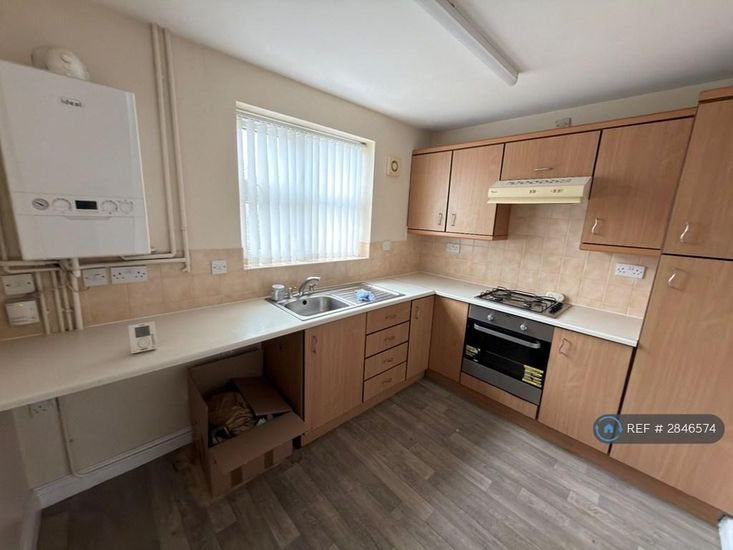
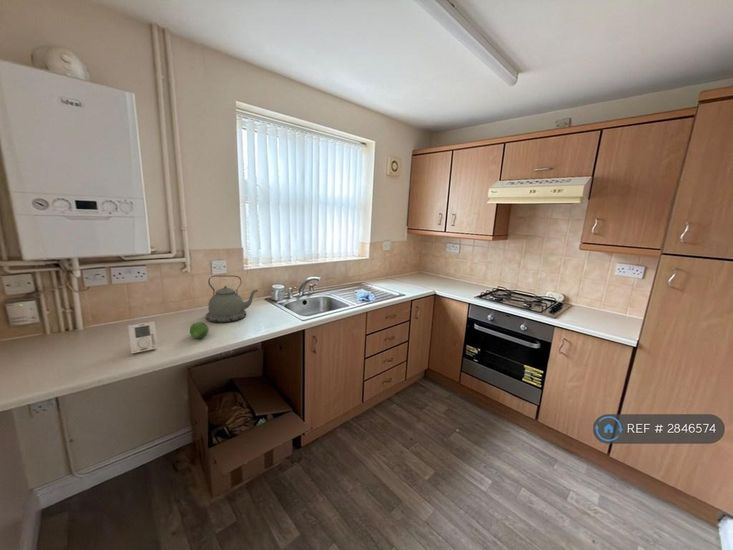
+ kettle (228, 296)
+ fruit (199, 329)
